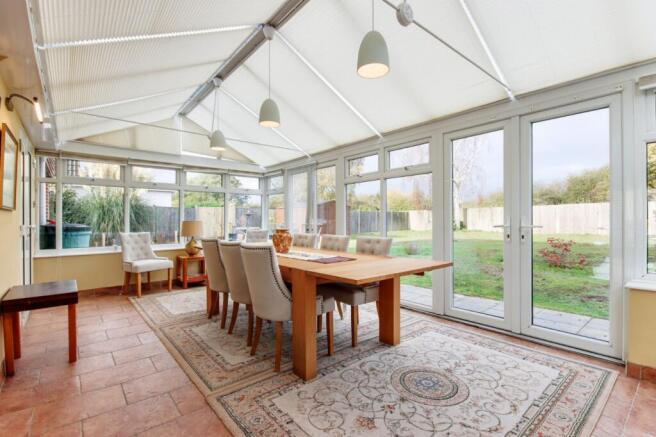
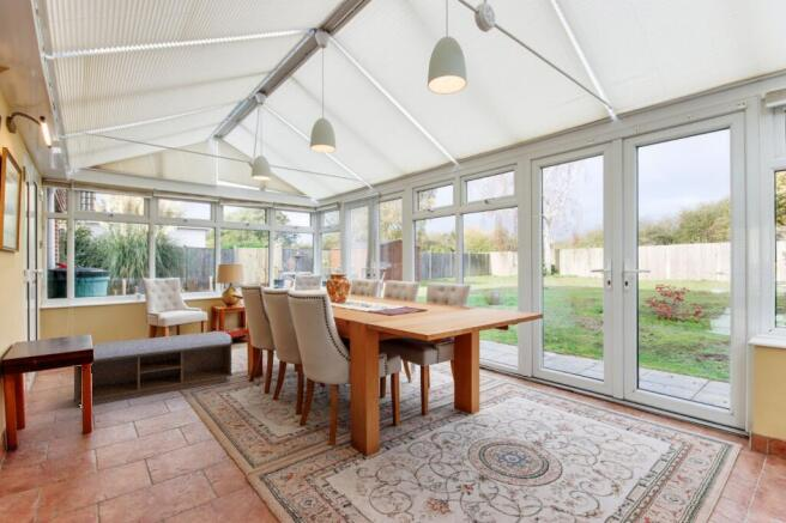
+ bench (159, 363)
